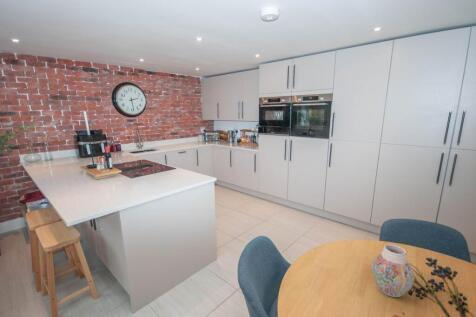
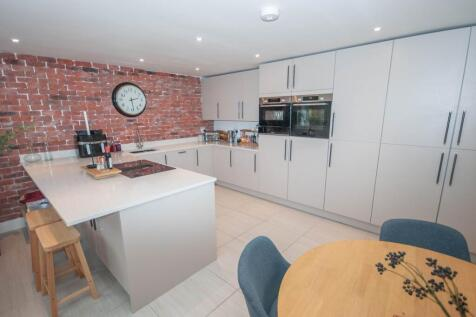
- vase (392, 270)
